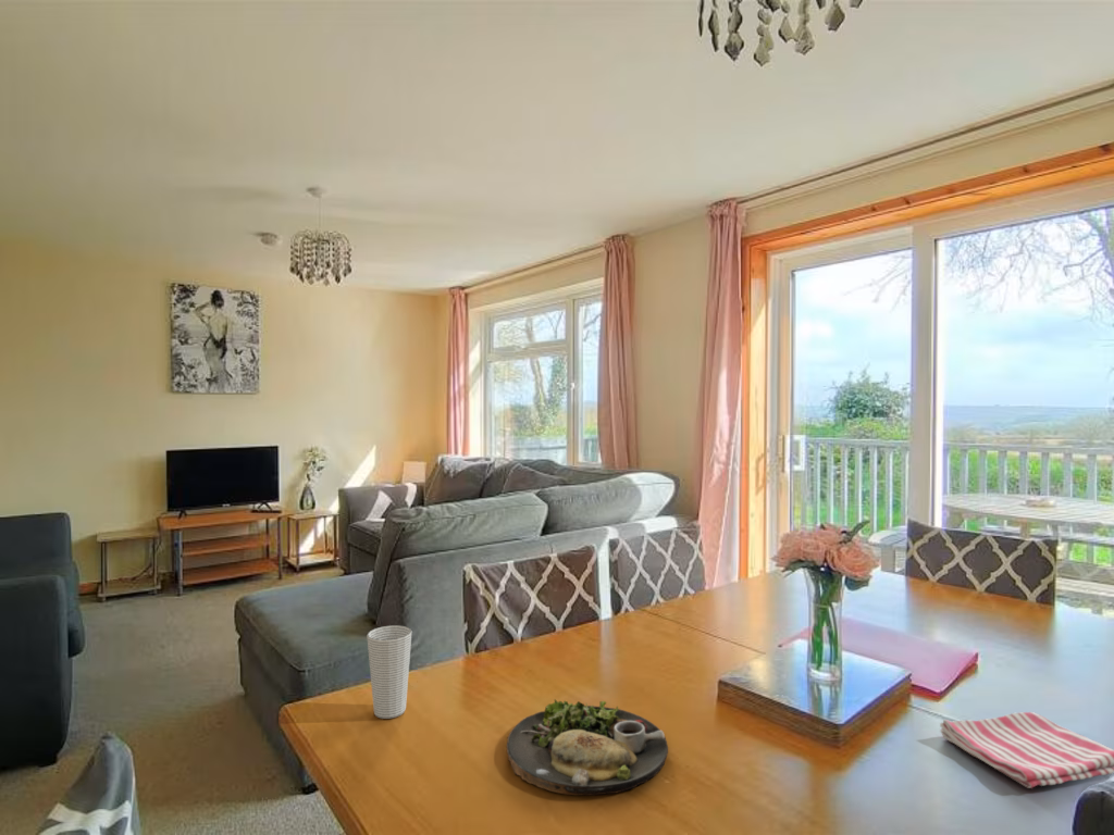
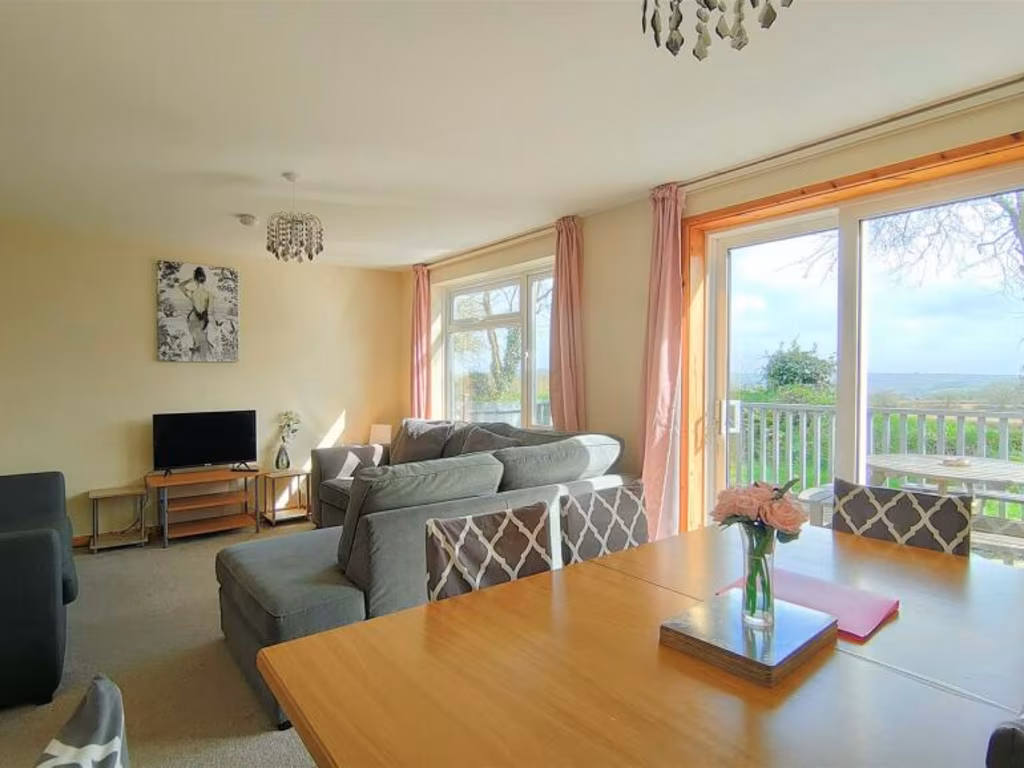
- dinner plate (586, 731)
- cup (389, 672)
- dish towel (1032, 744)
